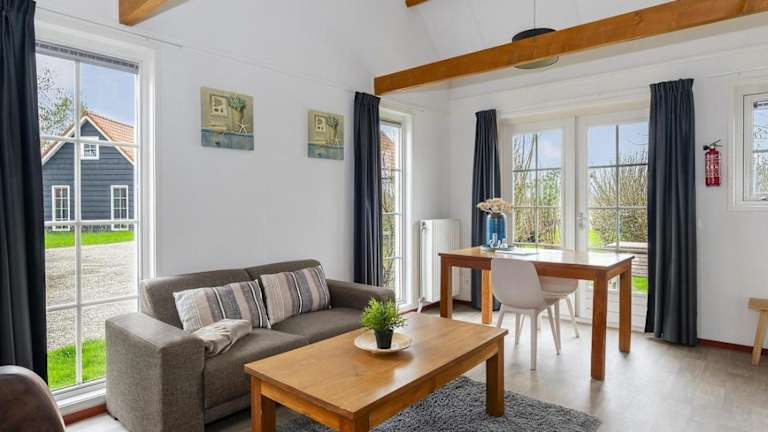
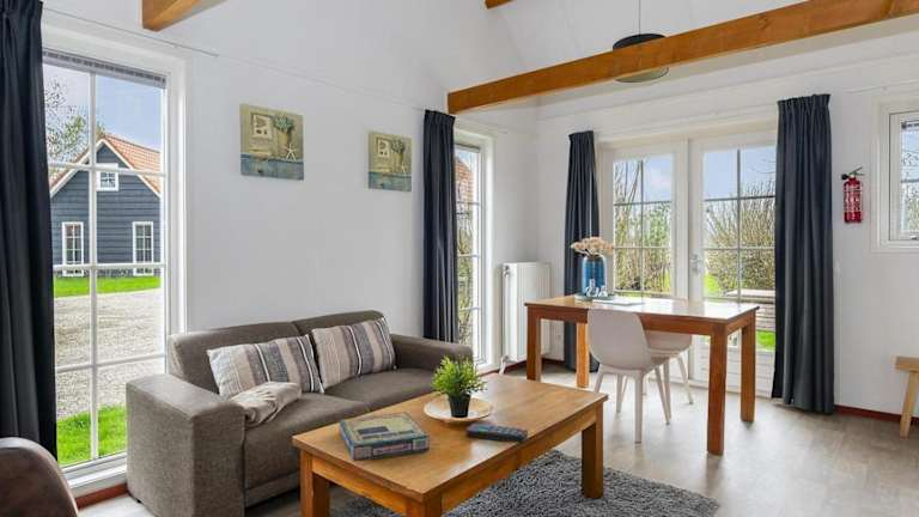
+ video game box (382, 433)
+ remote control (497, 432)
